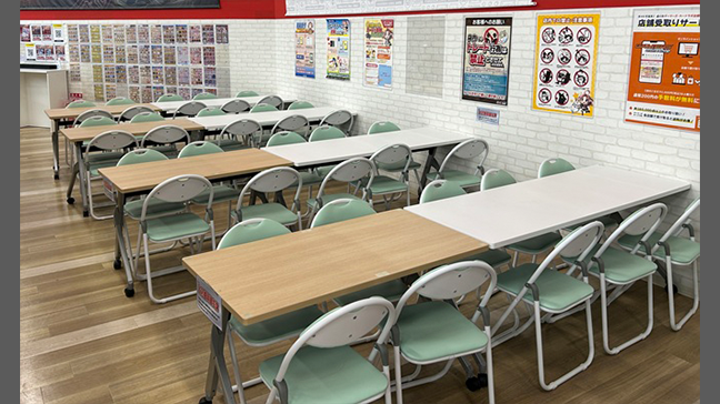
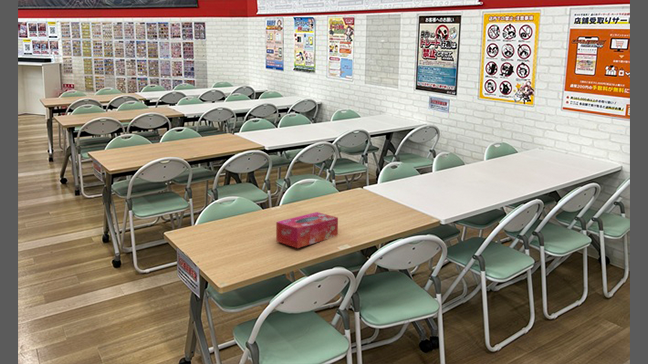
+ tissue box (307, 229)
